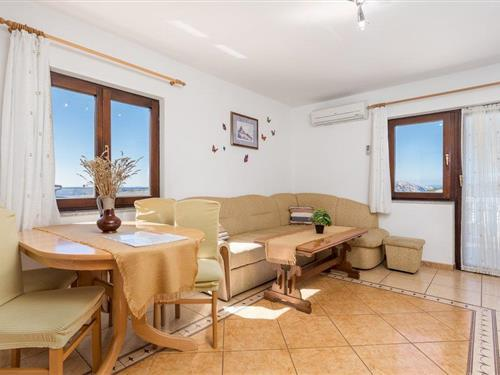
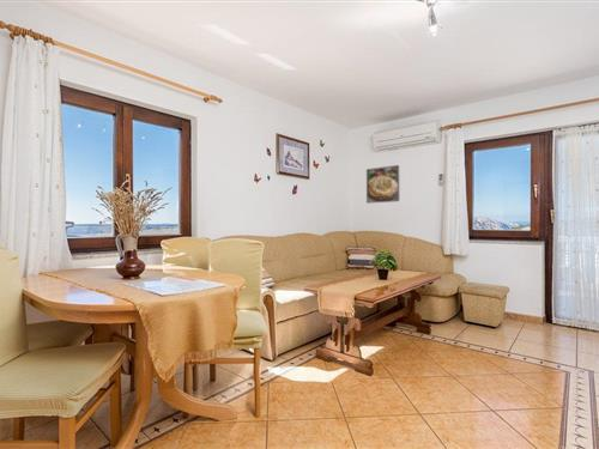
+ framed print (382, 184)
